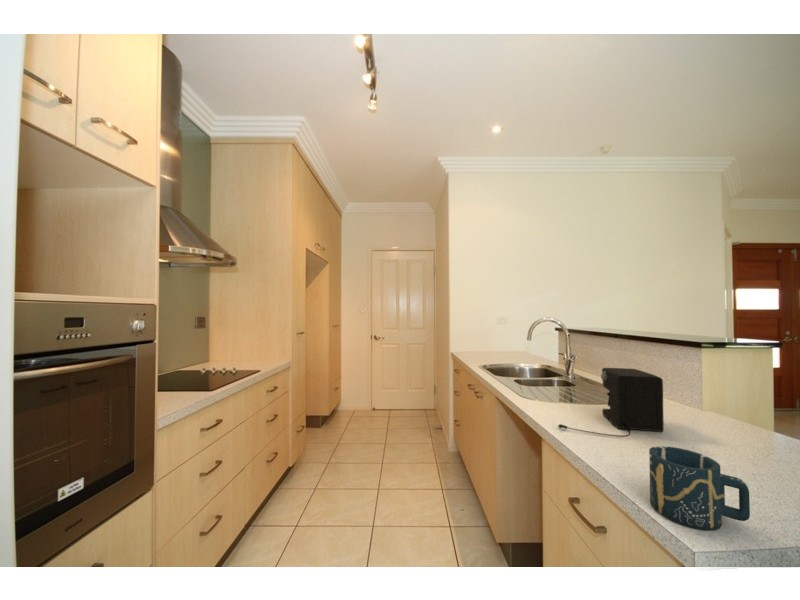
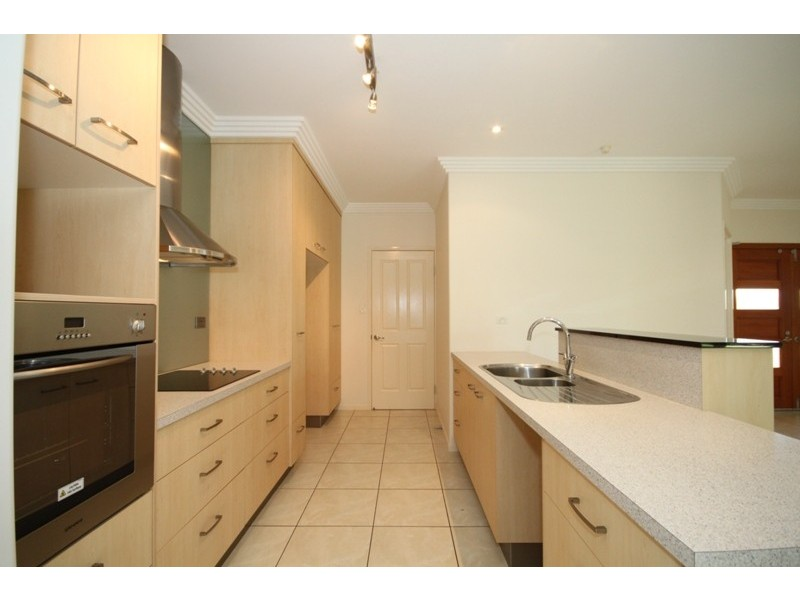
- cup (695, 487)
- coffee maker (607, 394)
